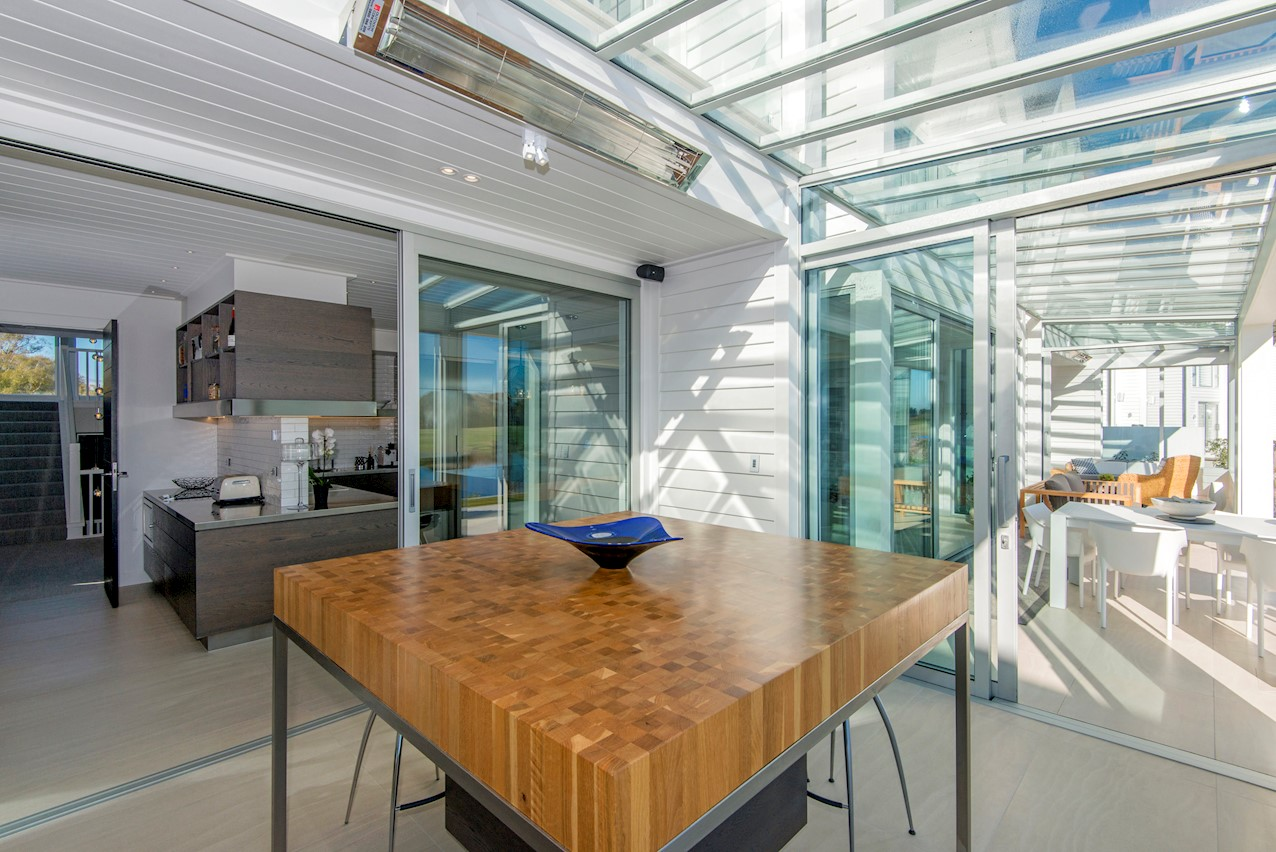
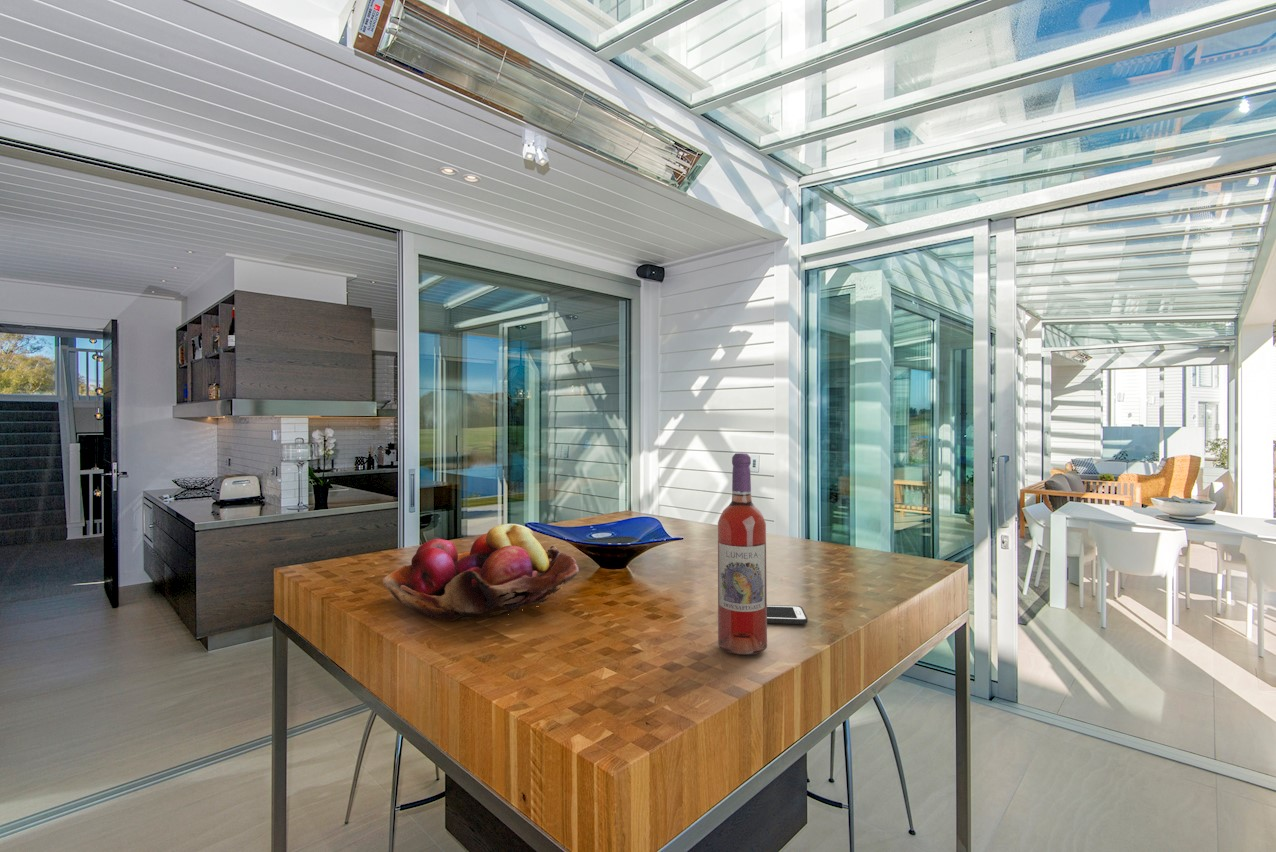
+ cell phone (767, 613)
+ fruit basket (489, 566)
+ wine bottle (741, 551)
